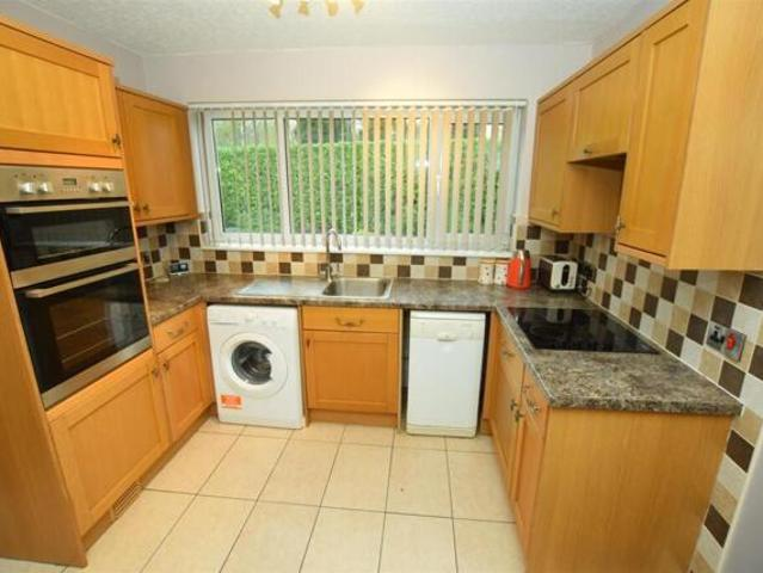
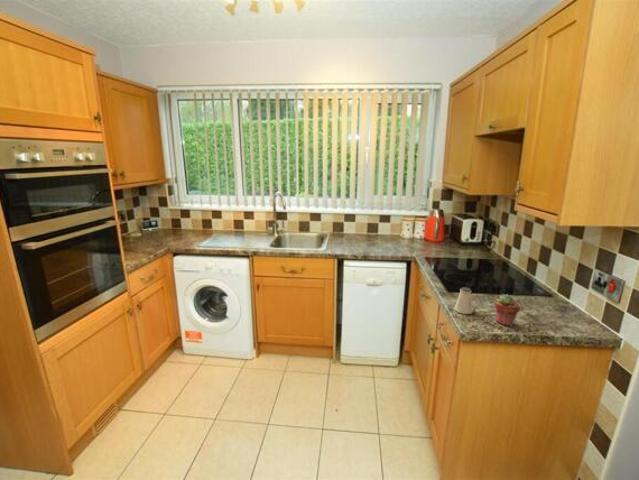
+ potted succulent (506, 308)
+ saltshaker (464, 299)
